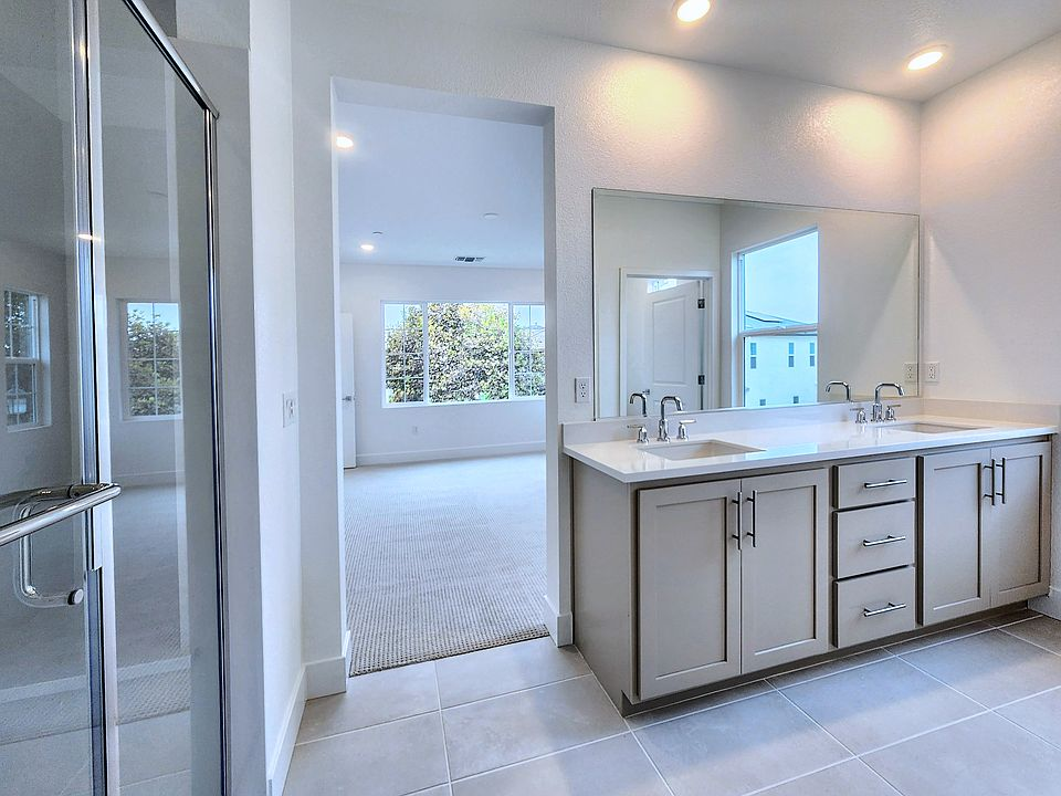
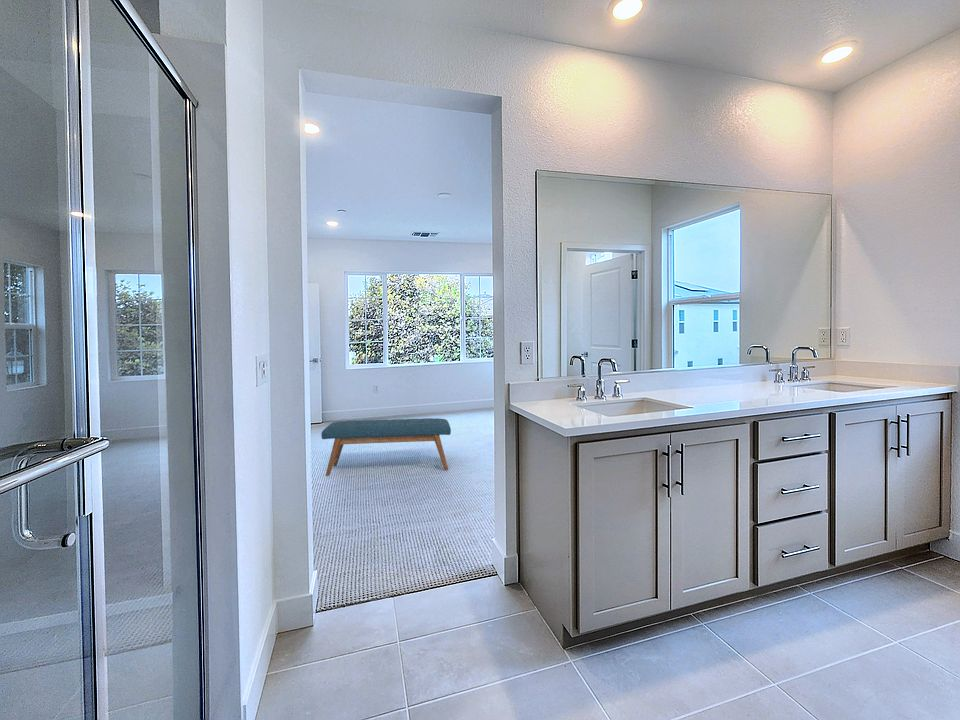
+ bench (389, 442)
